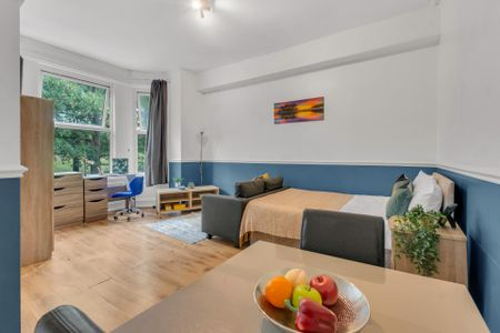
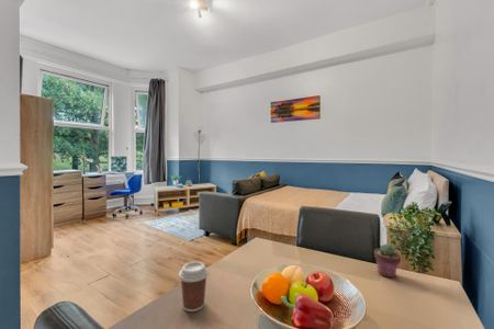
+ coffee cup (193, 285)
+ potted succulent (386, 259)
